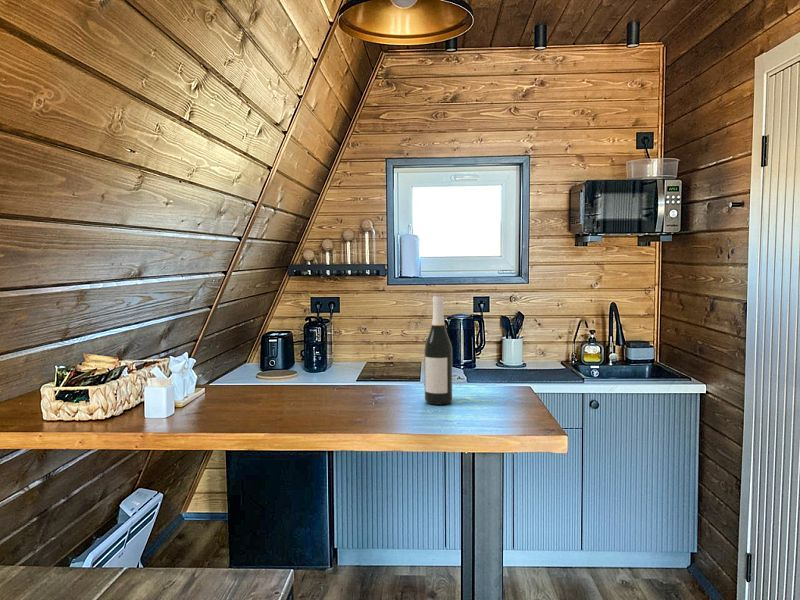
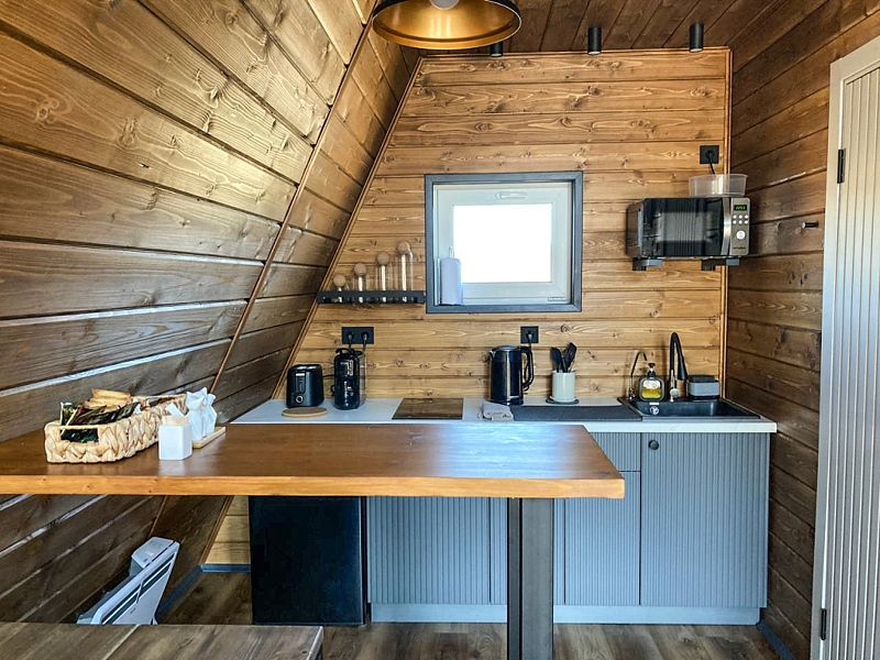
- wine bottle (438, 348)
